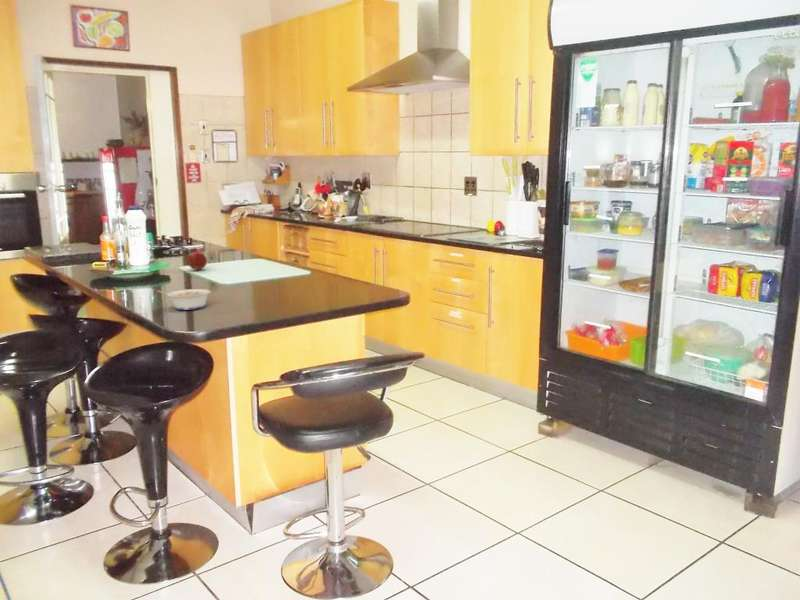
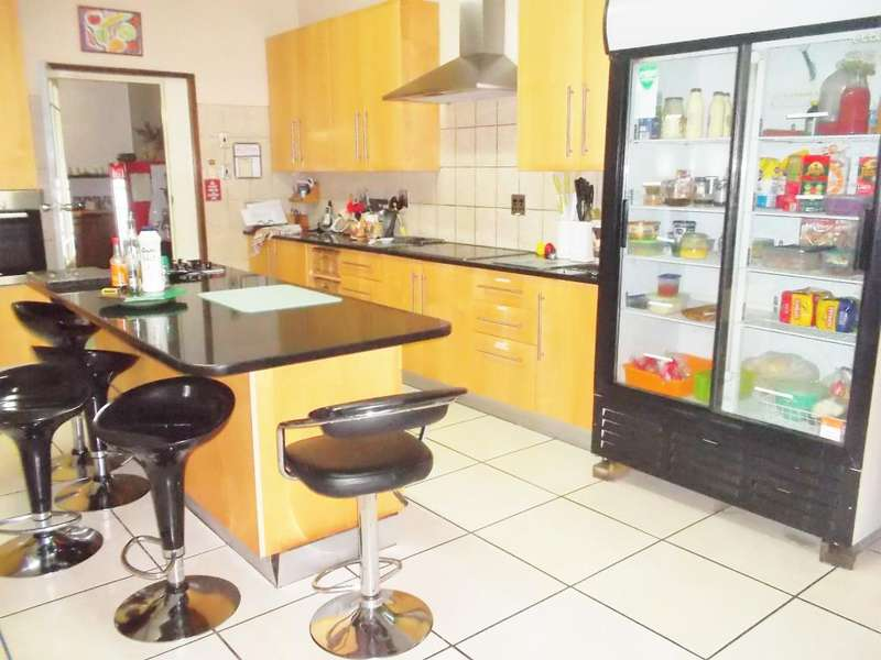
- fruit (196, 259)
- legume (187, 298)
